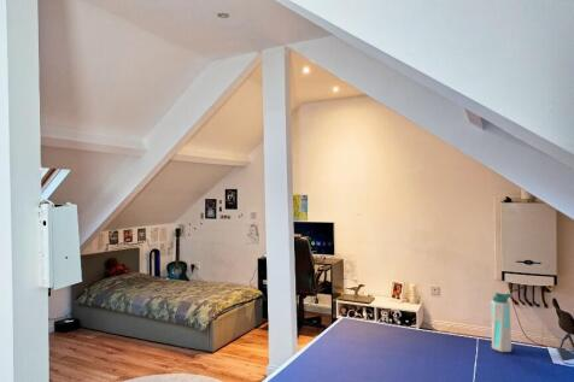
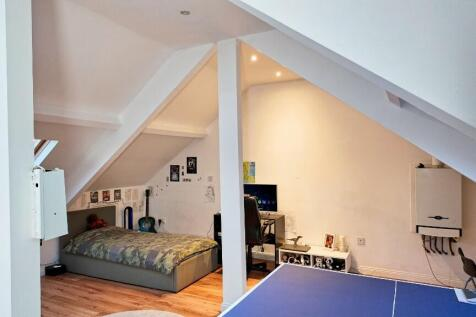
- water bottle (502, 321)
